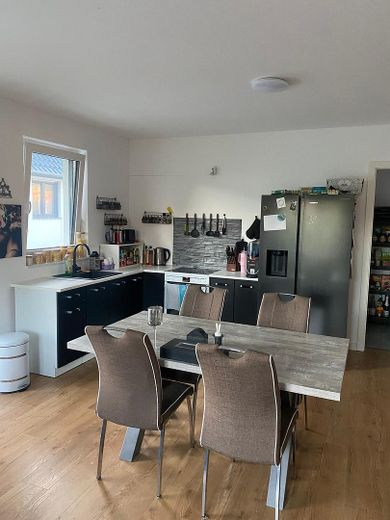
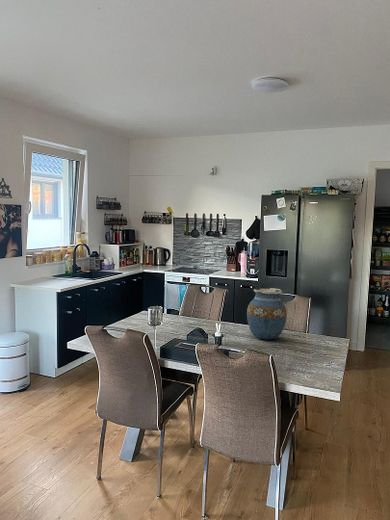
+ vase (266, 313)
